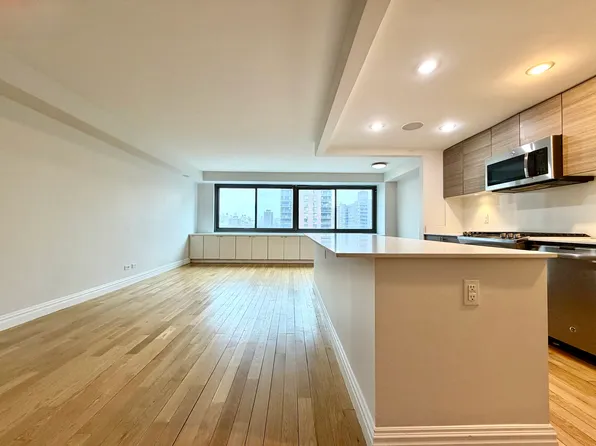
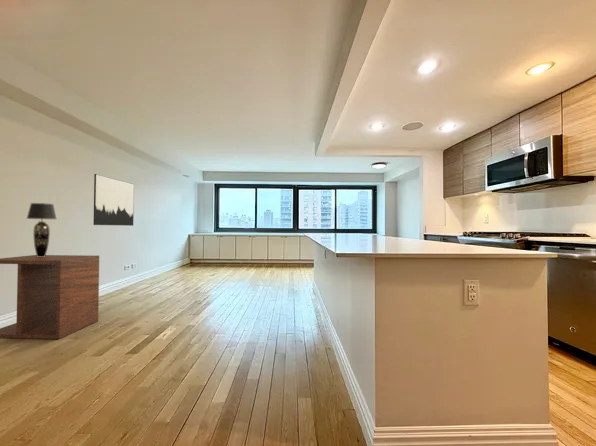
+ table lamp (41, 229)
+ side table (46, 293)
+ wall art (115, 202)
